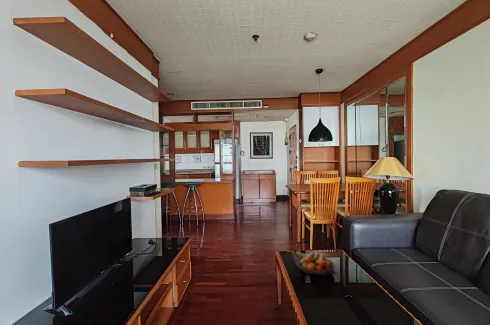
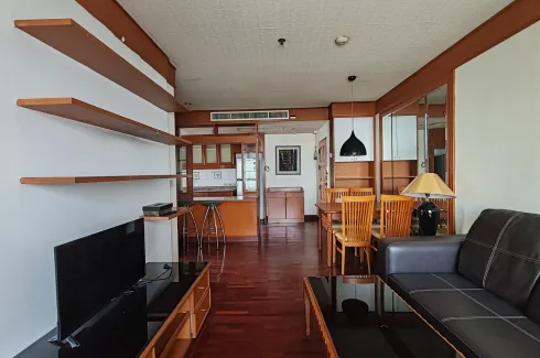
- fruit bowl (315, 261)
